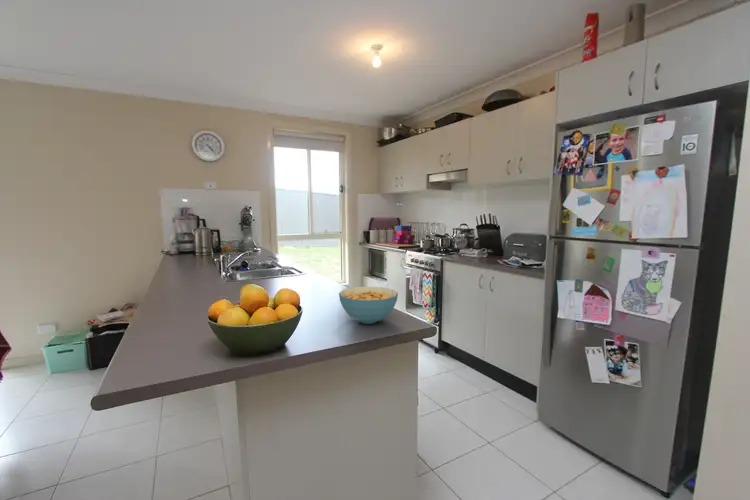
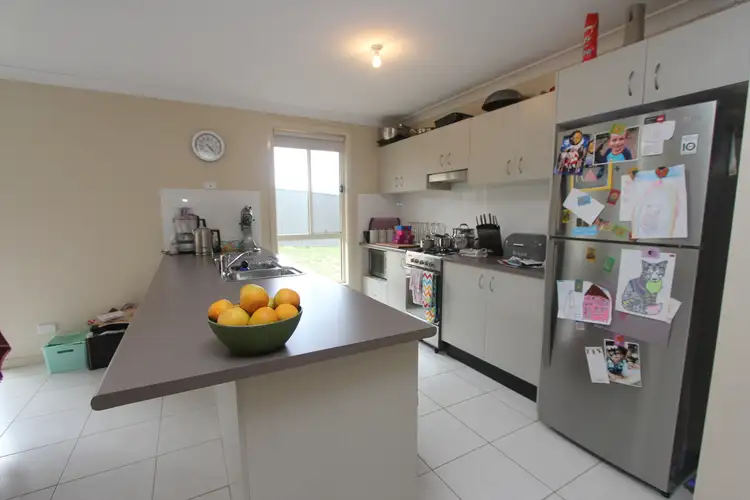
- cereal bowl (368, 306)
